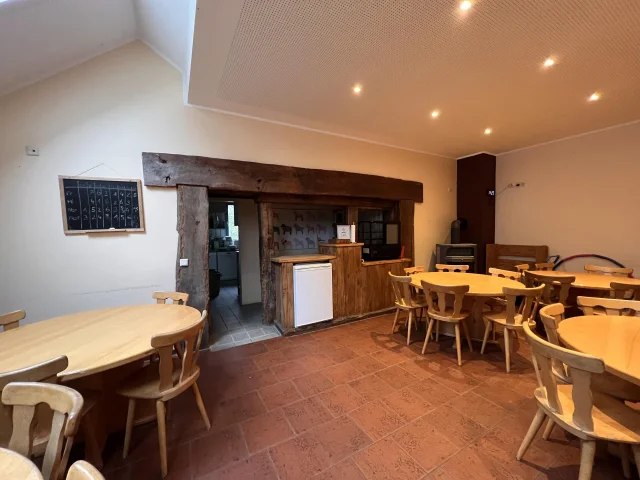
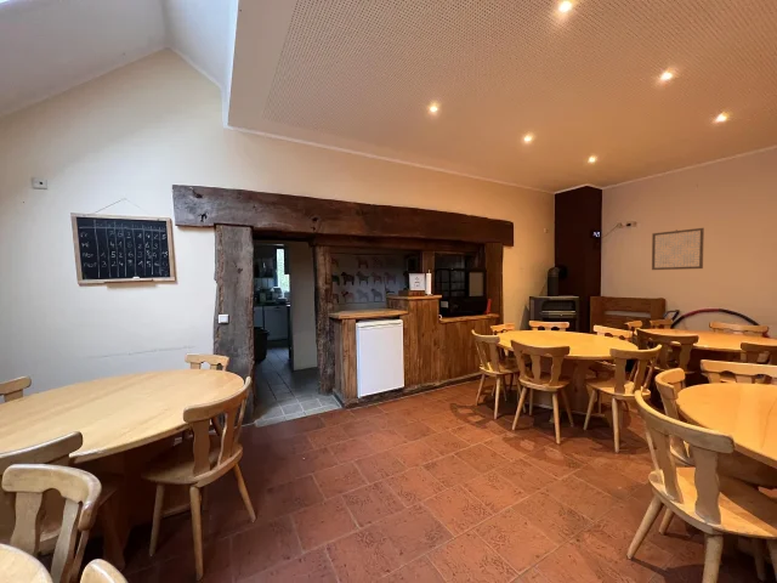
+ wall art (677, 249)
